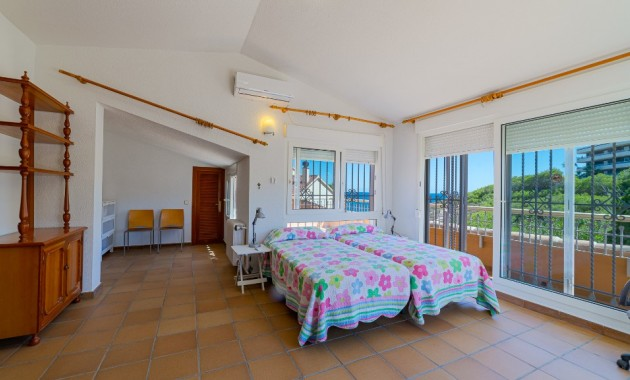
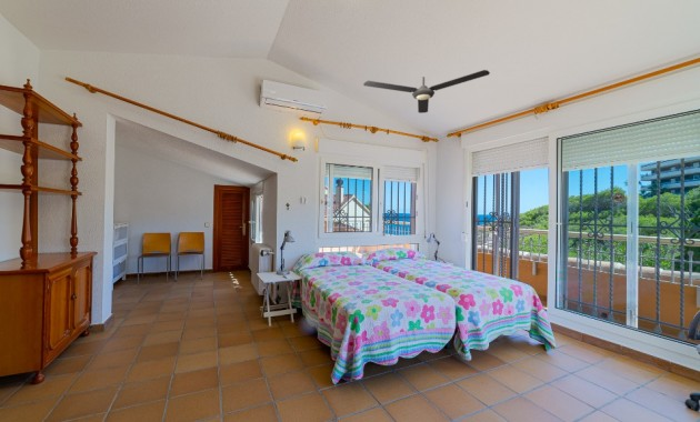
+ ceiling fan (423, 92)
